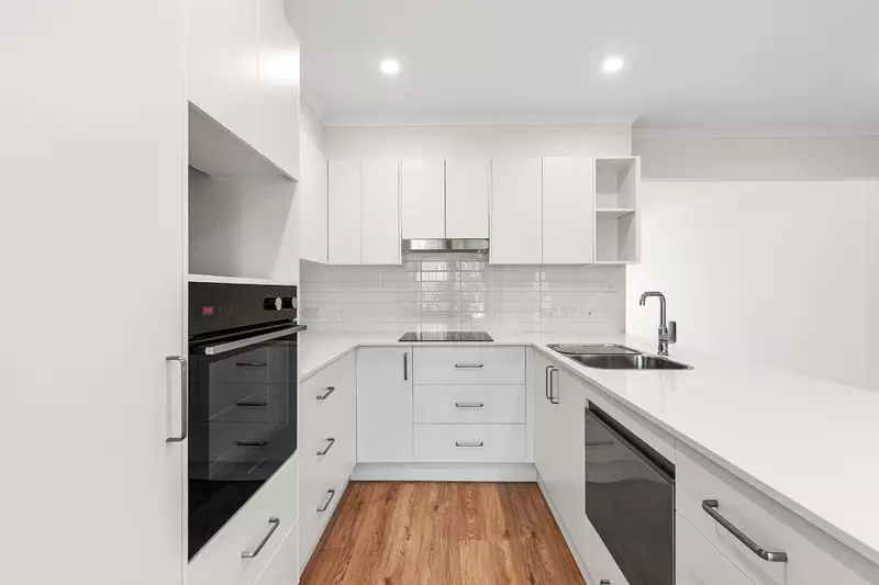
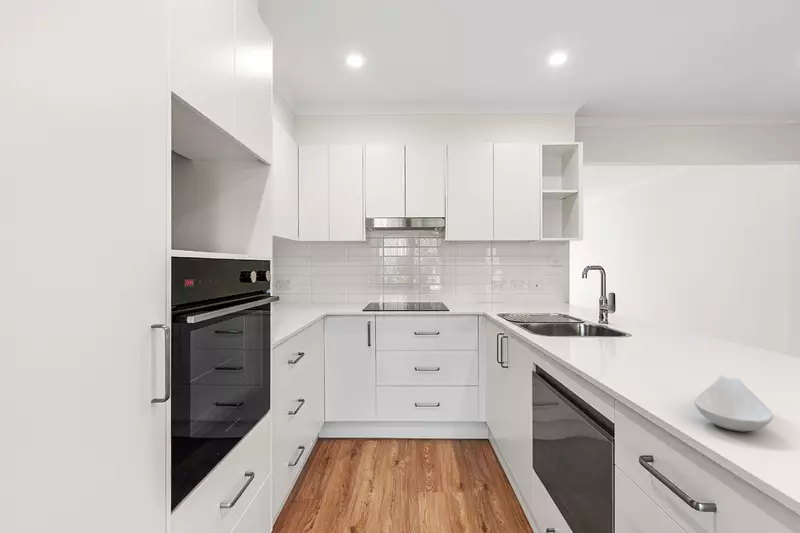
+ spoon rest (729, 399)
